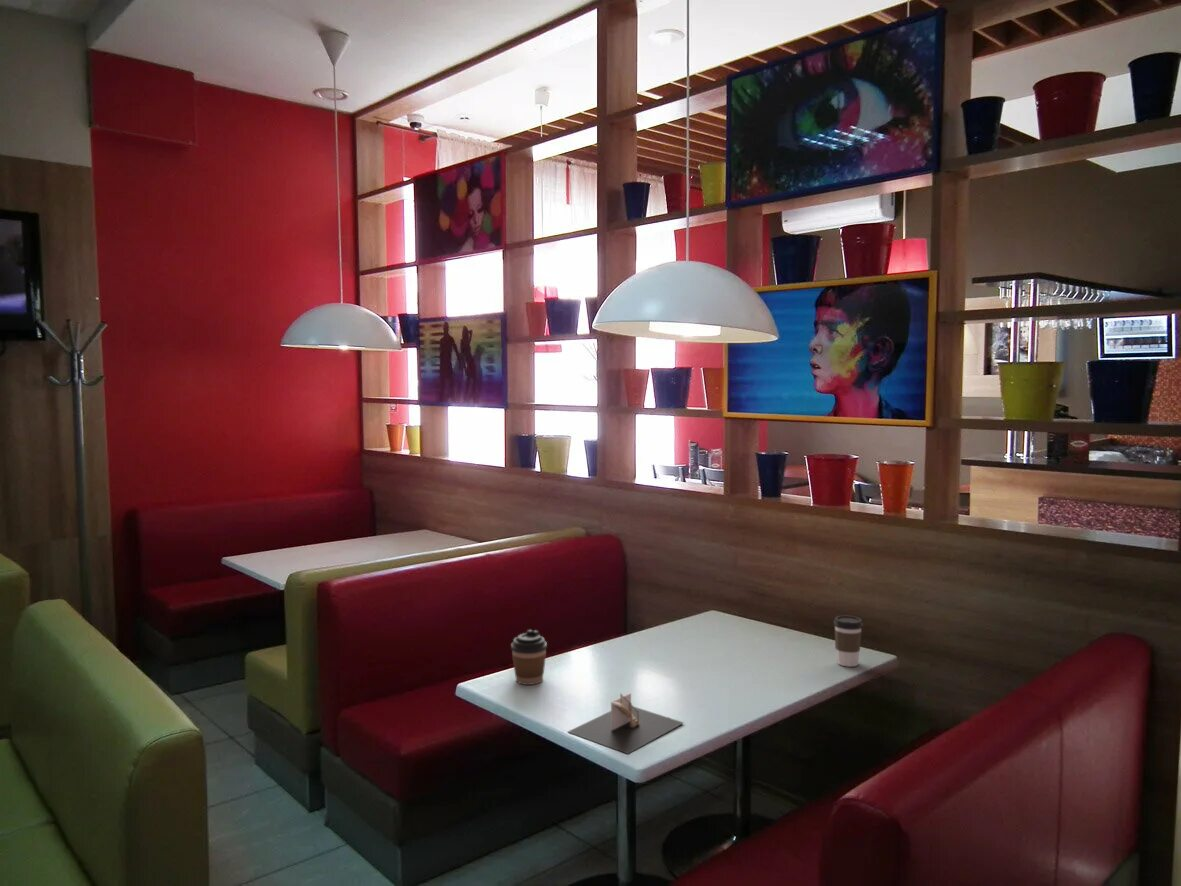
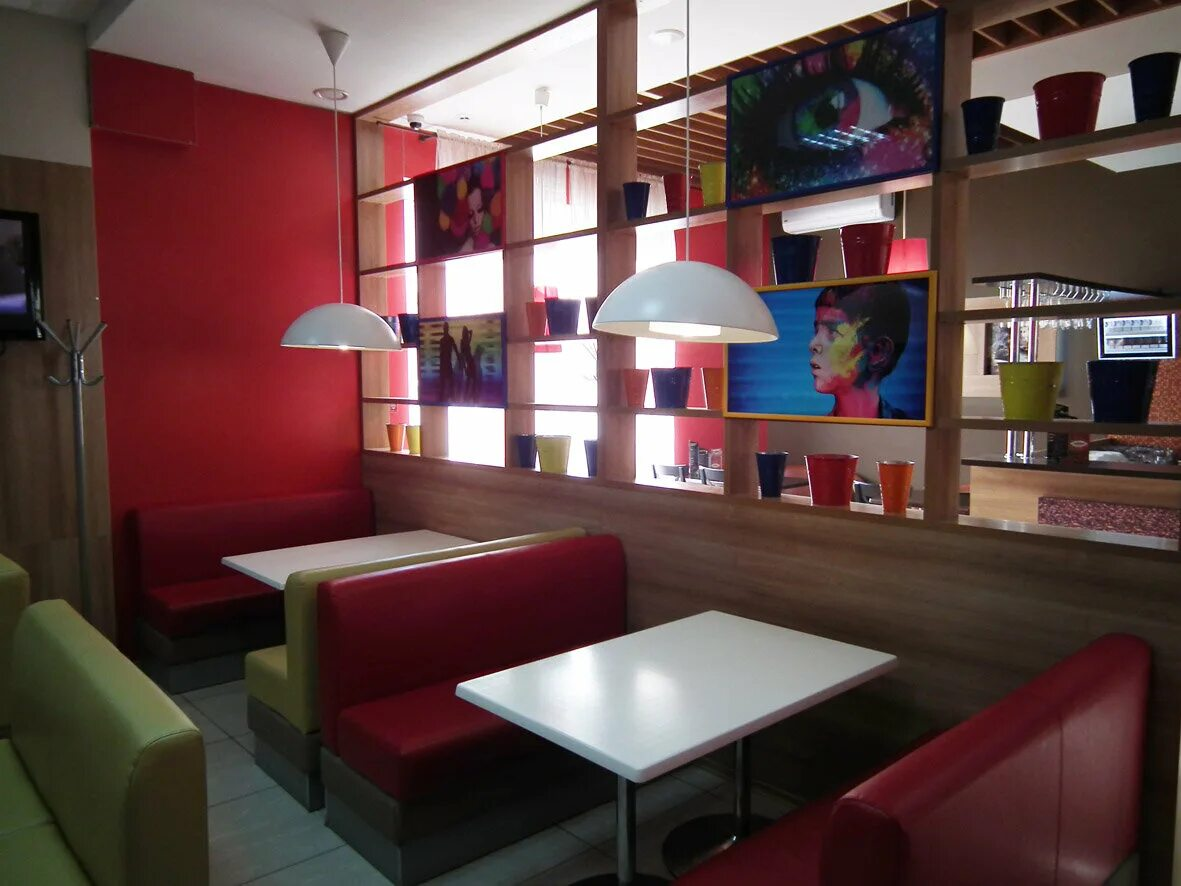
- coffee cup (529, 656)
- coffee cup (847, 641)
- napkin holder (626, 708)
